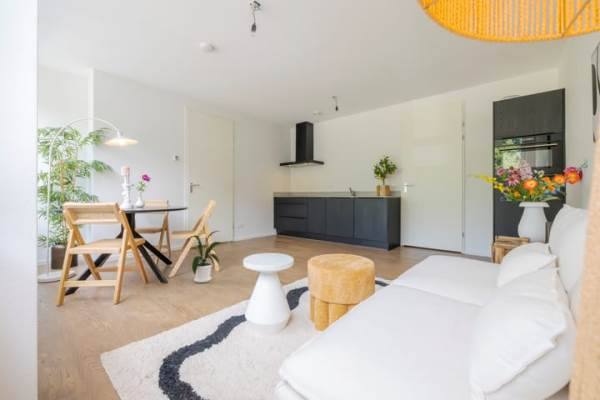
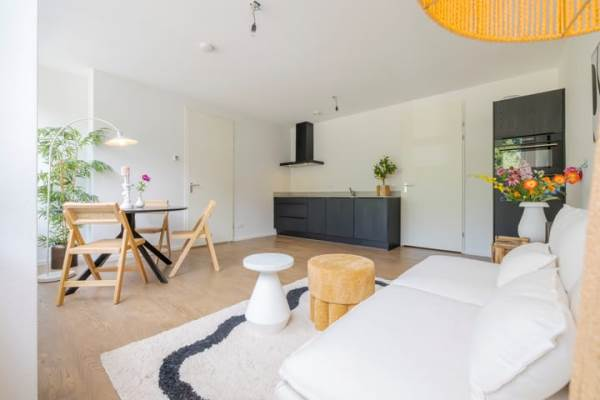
- house plant (205, 255)
